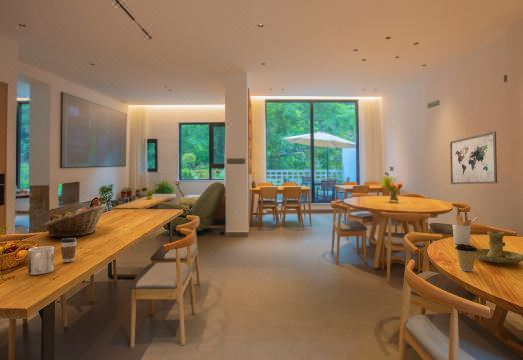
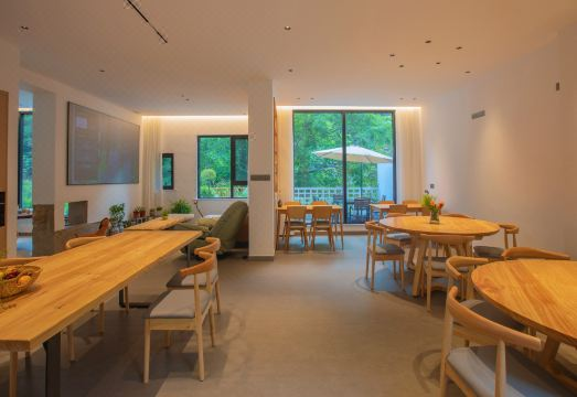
- fruit basket (76, 219)
- coffee cup (68, 249)
- mug (39, 260)
- coffee cup (466, 257)
- wall art (471, 160)
- candle holder (495, 245)
- utensil holder (466, 229)
